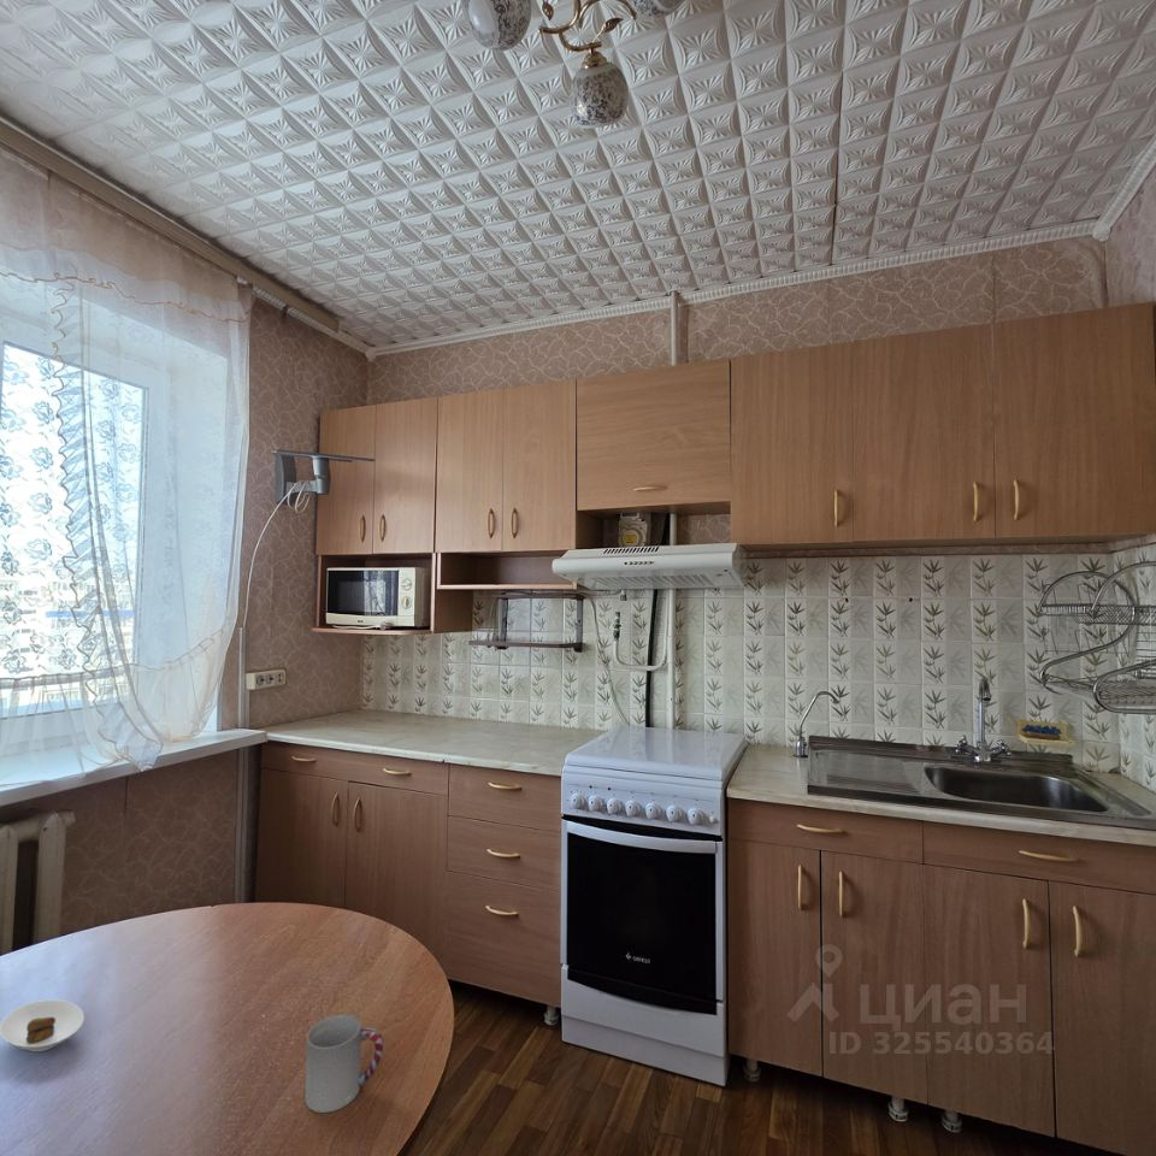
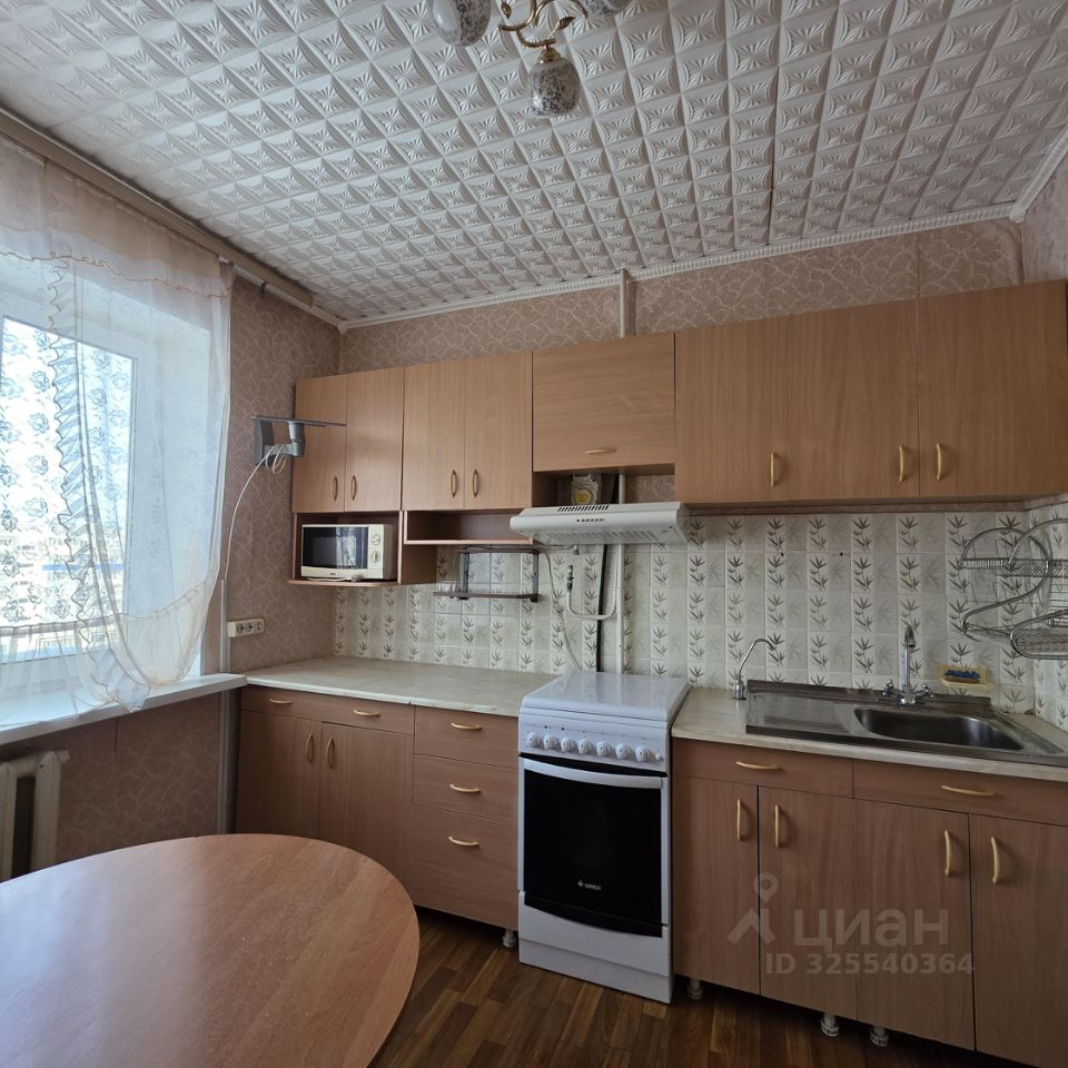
- saucer (41, 1028)
- cup (344, 1060)
